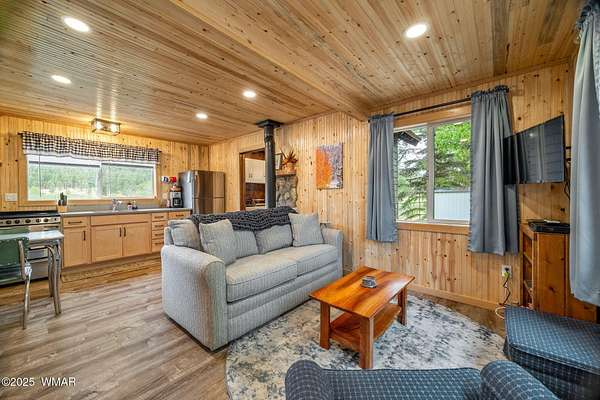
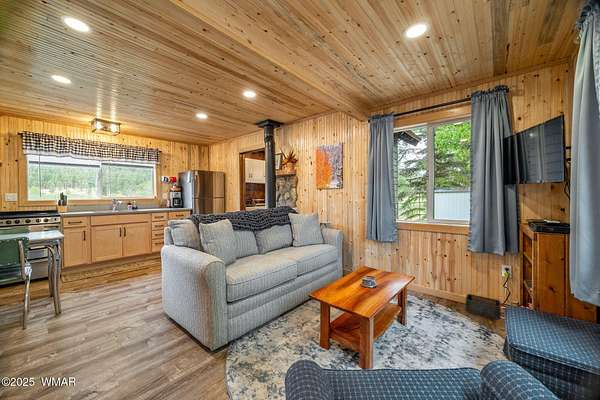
+ storage bin (482, 306)
